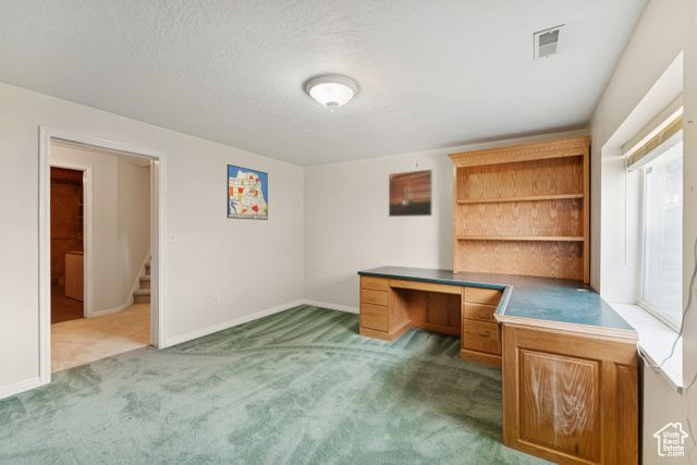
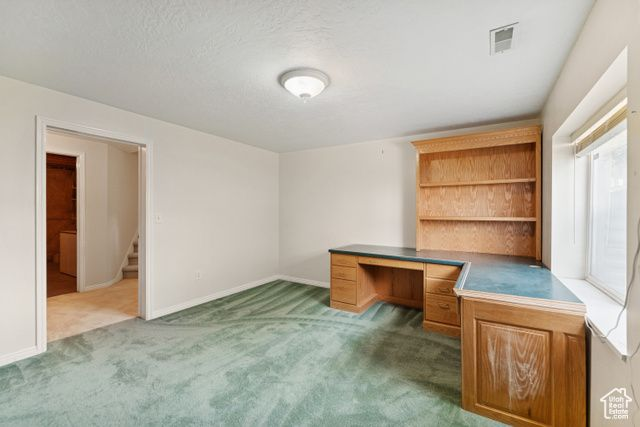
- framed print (409, 194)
- wall art (248, 194)
